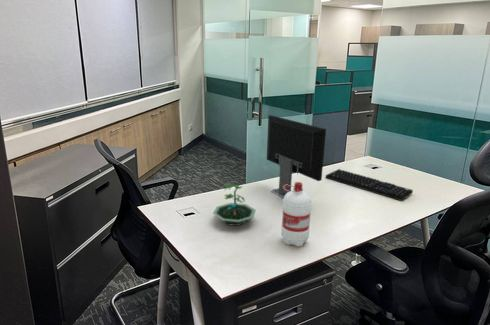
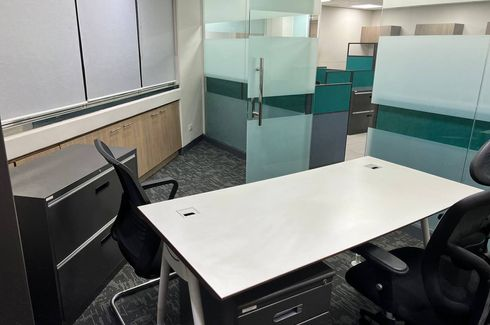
- computer monitor (290, 160)
- terrarium (235, 190)
- water bottle (296, 212)
- keyboard (366, 183)
